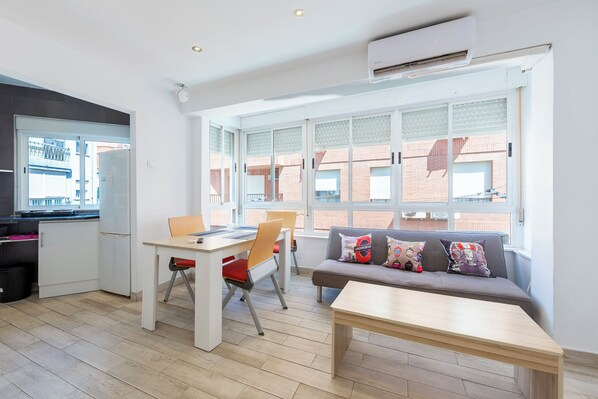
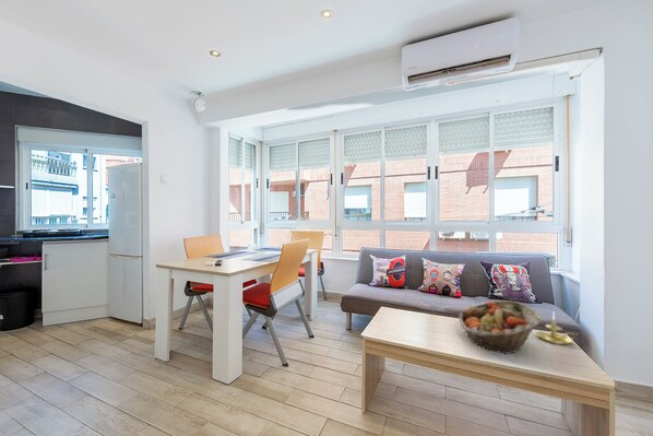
+ fruit basket (496, 322)
+ candle holder (556, 326)
